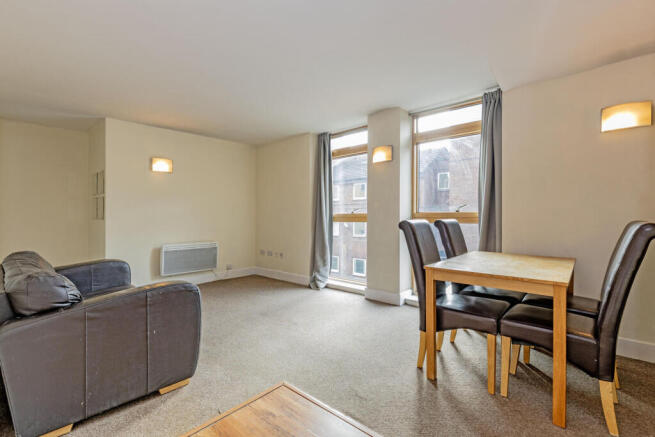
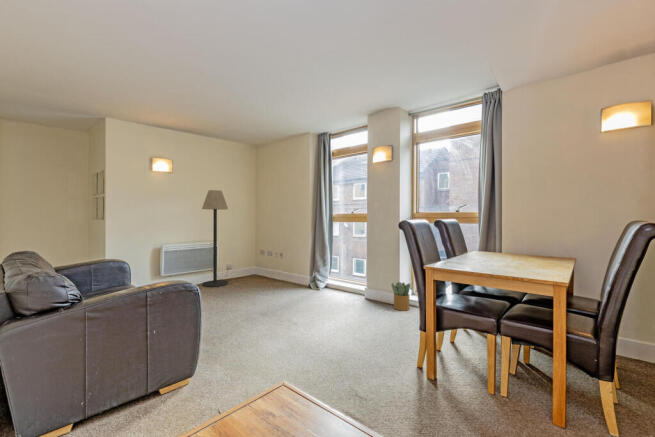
+ floor lamp (215, 237)
+ potted plant (400, 295)
